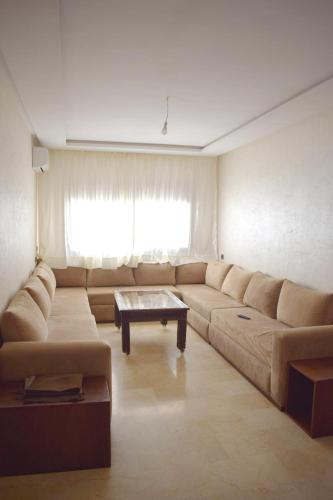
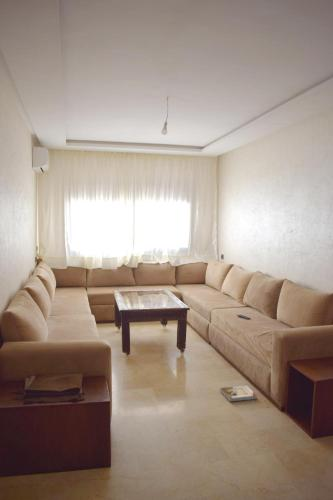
+ book (238, 393)
